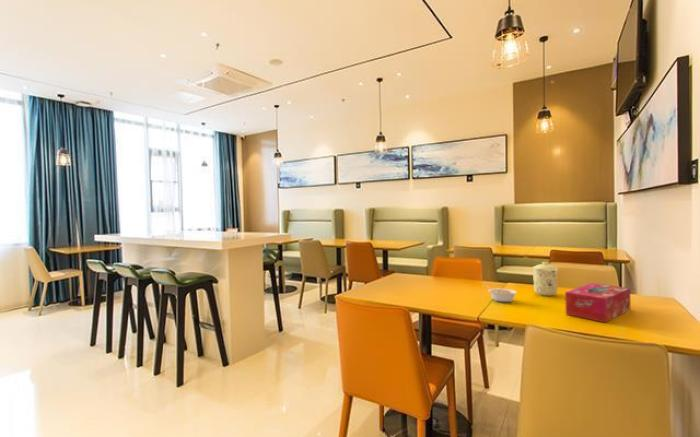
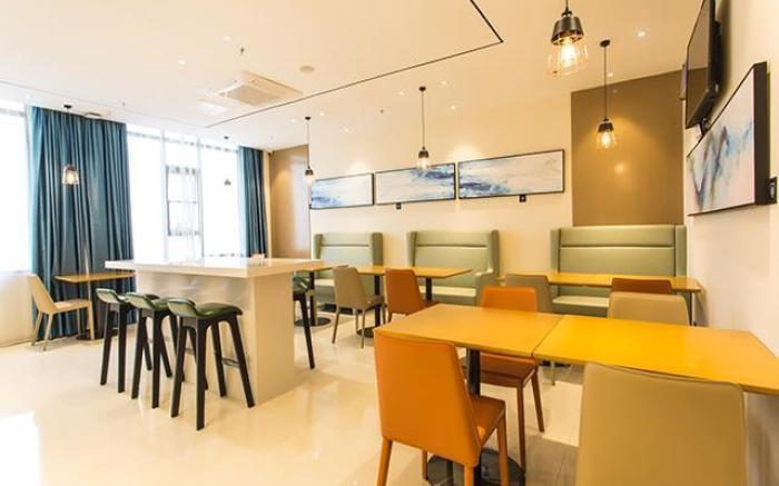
- mug (544, 277)
- tissue box (598, 301)
- legume (501, 294)
